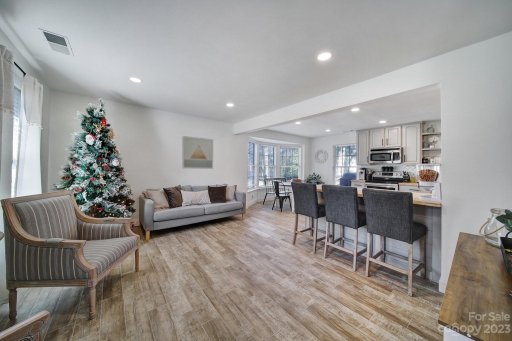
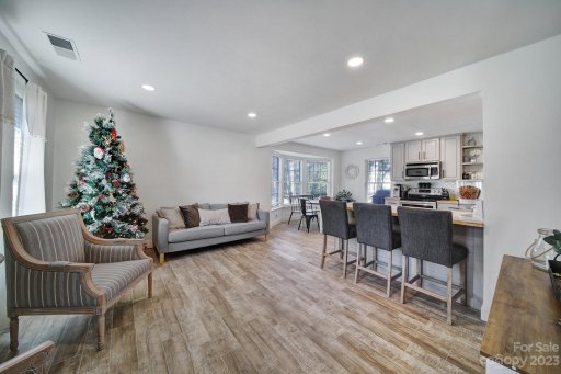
- wall art (198, 153)
